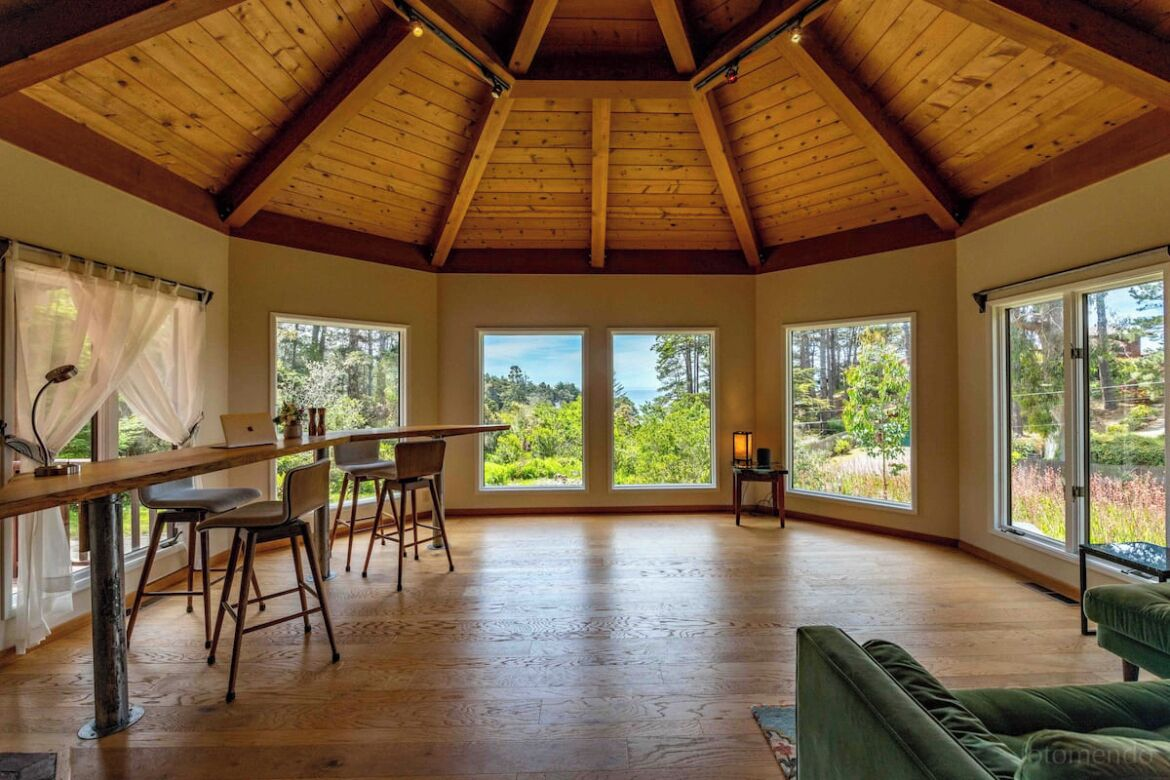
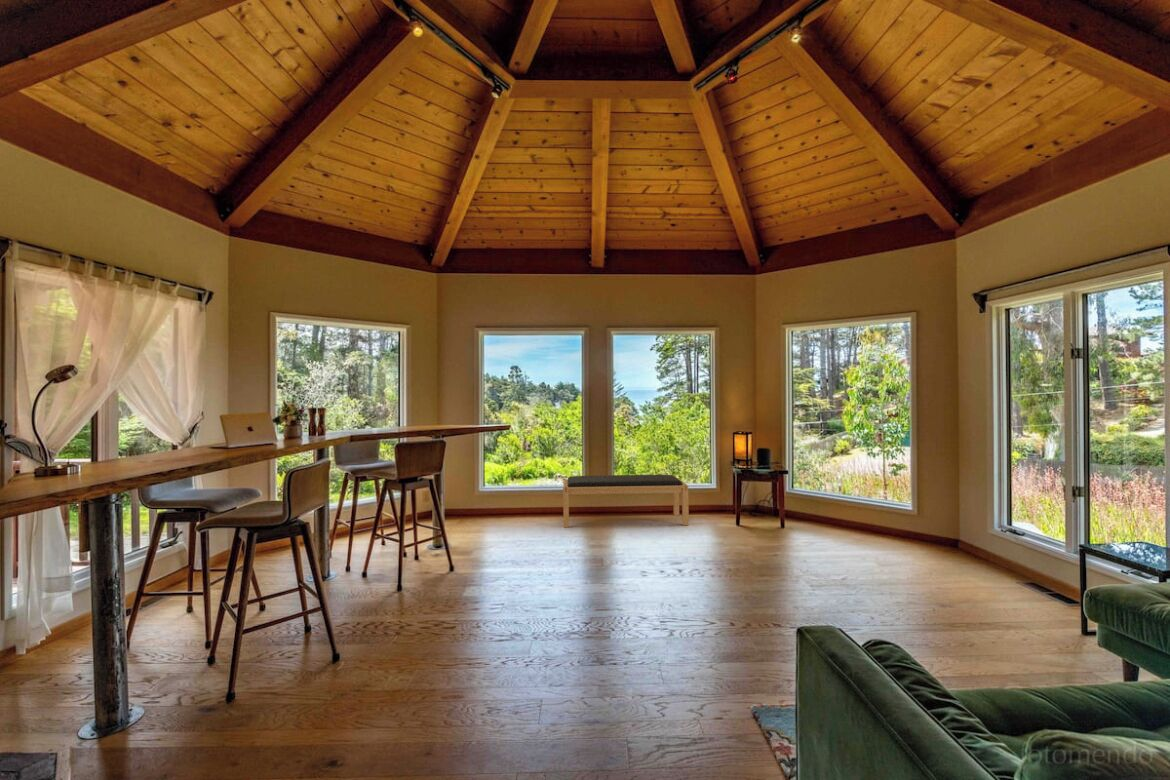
+ bench (623, 493)
